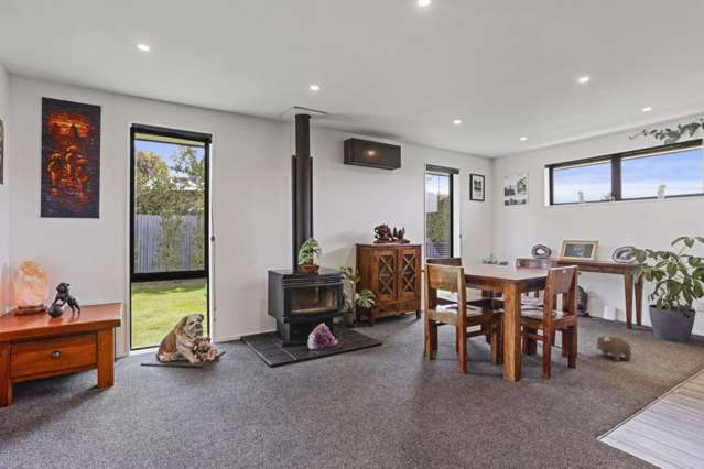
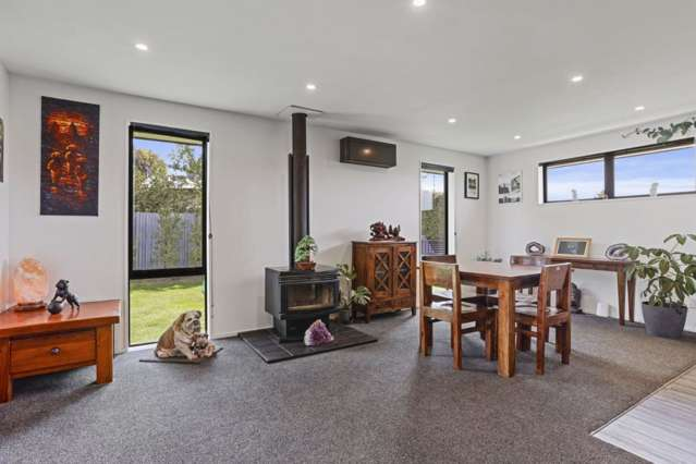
- plush toy (613, 347)
